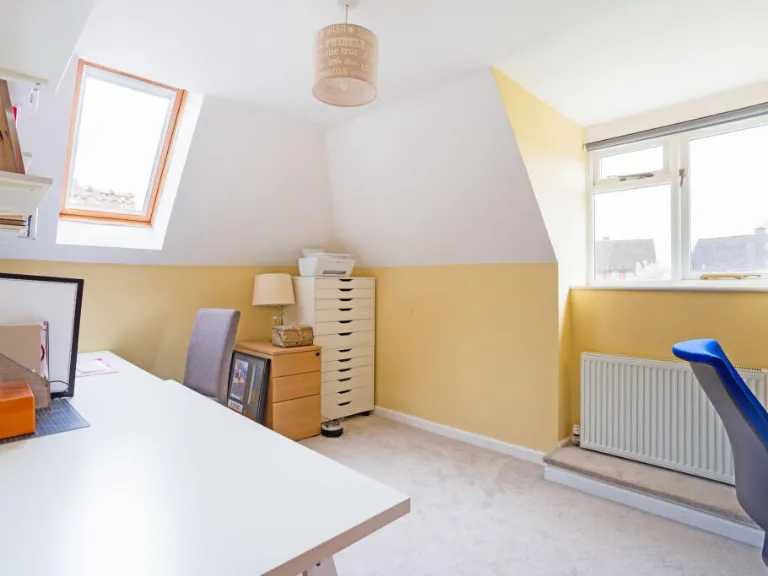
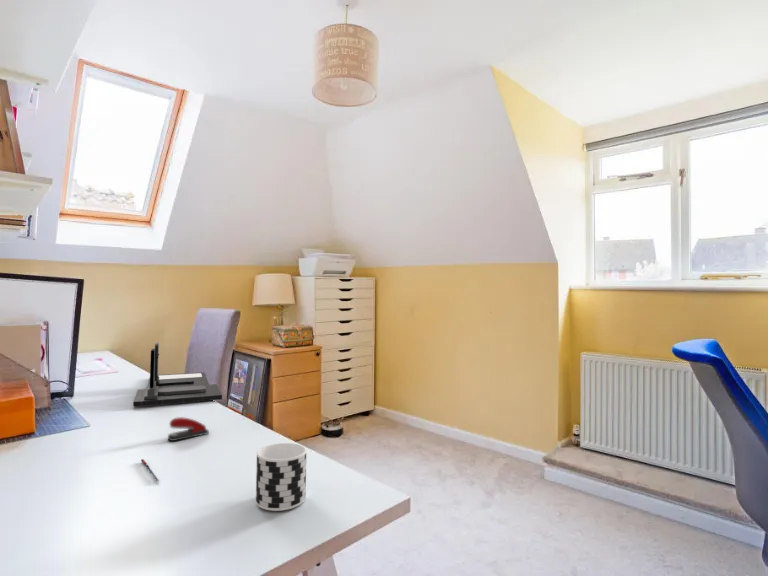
+ pen (149, 469)
+ desk organizer (179, 374)
+ stapler (187, 426)
+ cup (277, 472)
